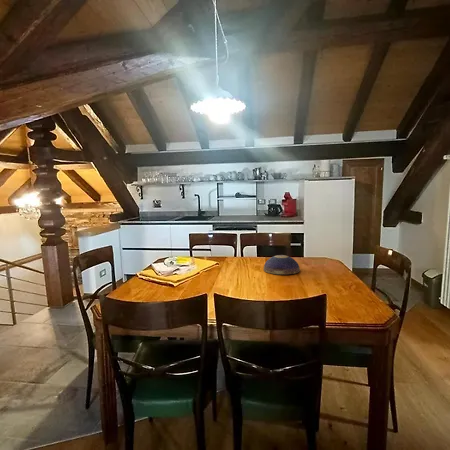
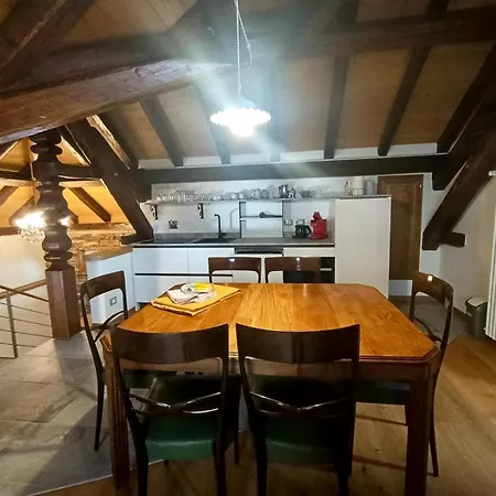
- decorative bowl (281, 262)
